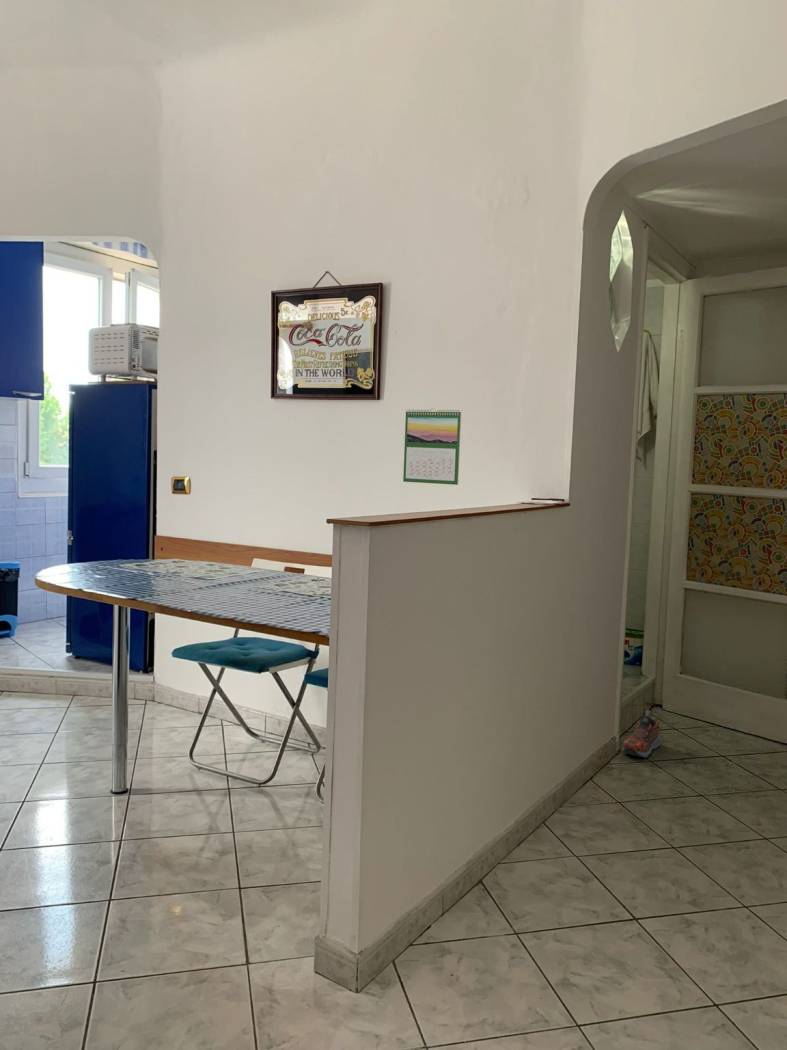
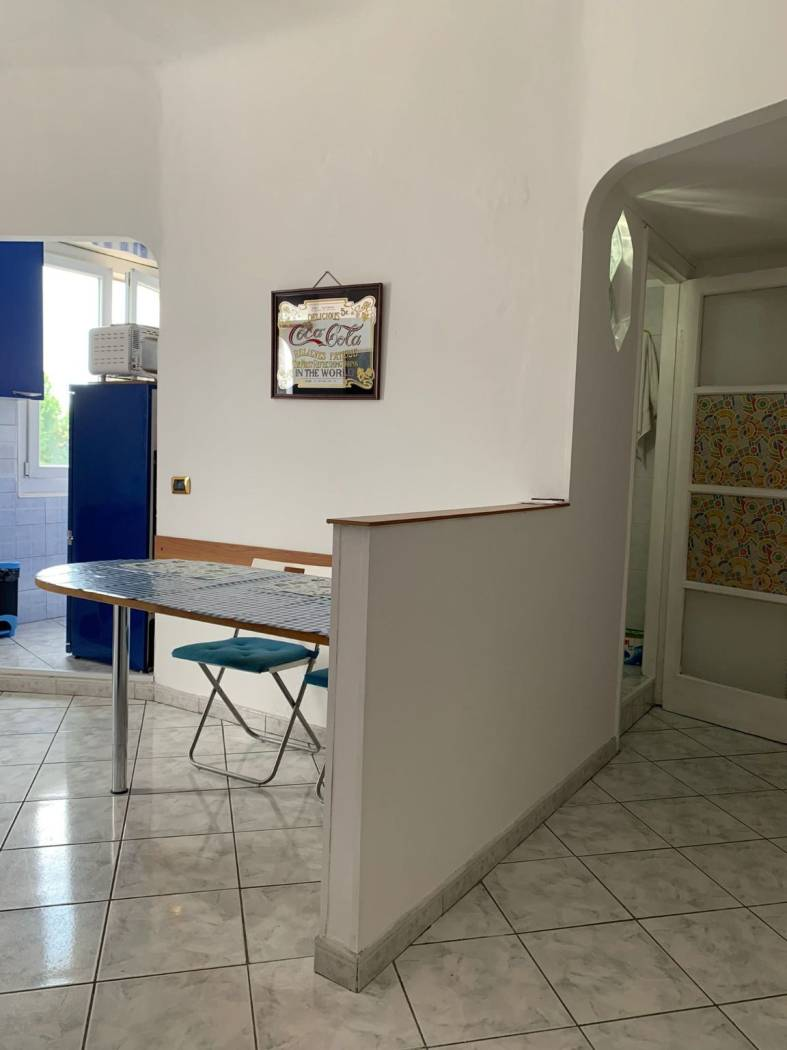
- shoe (642, 732)
- calendar (431, 445)
